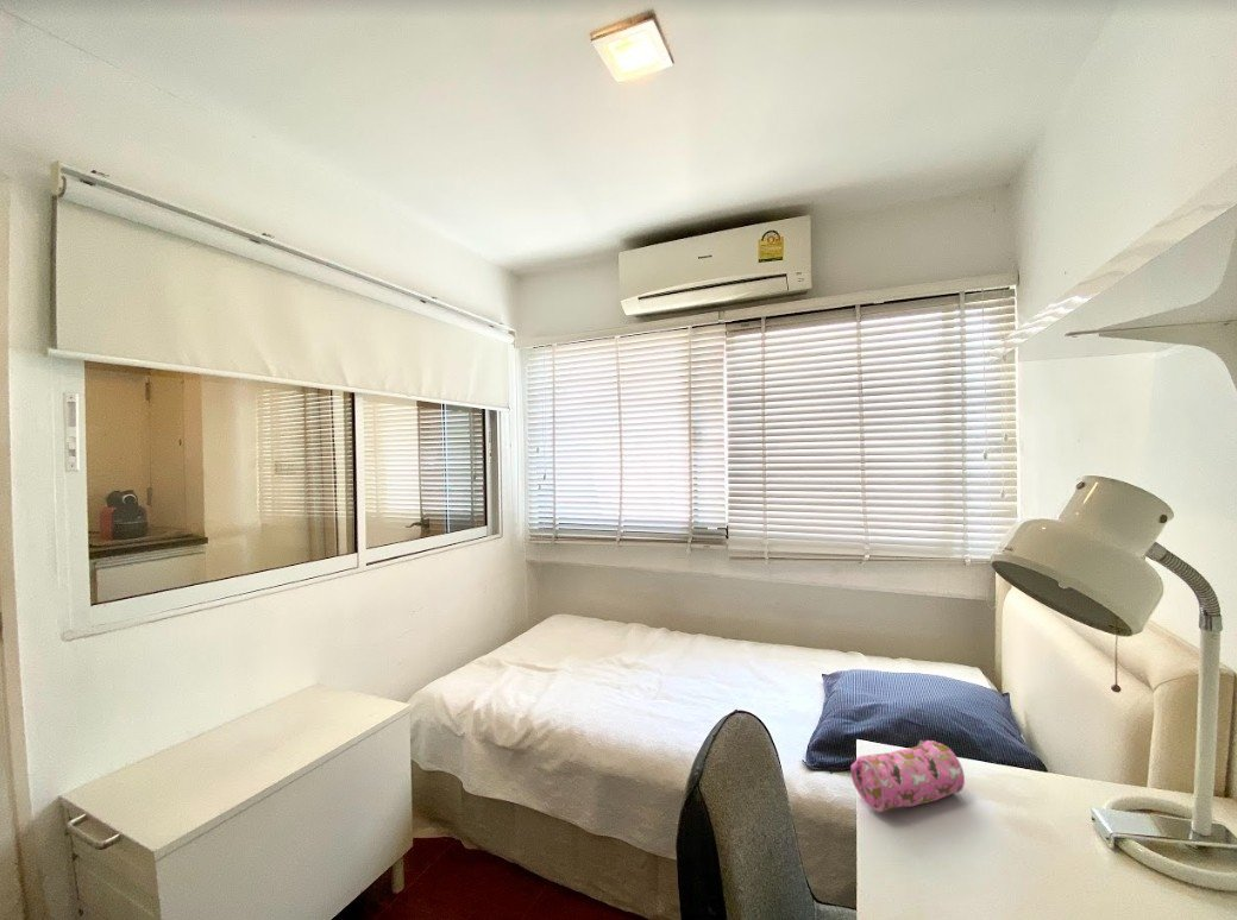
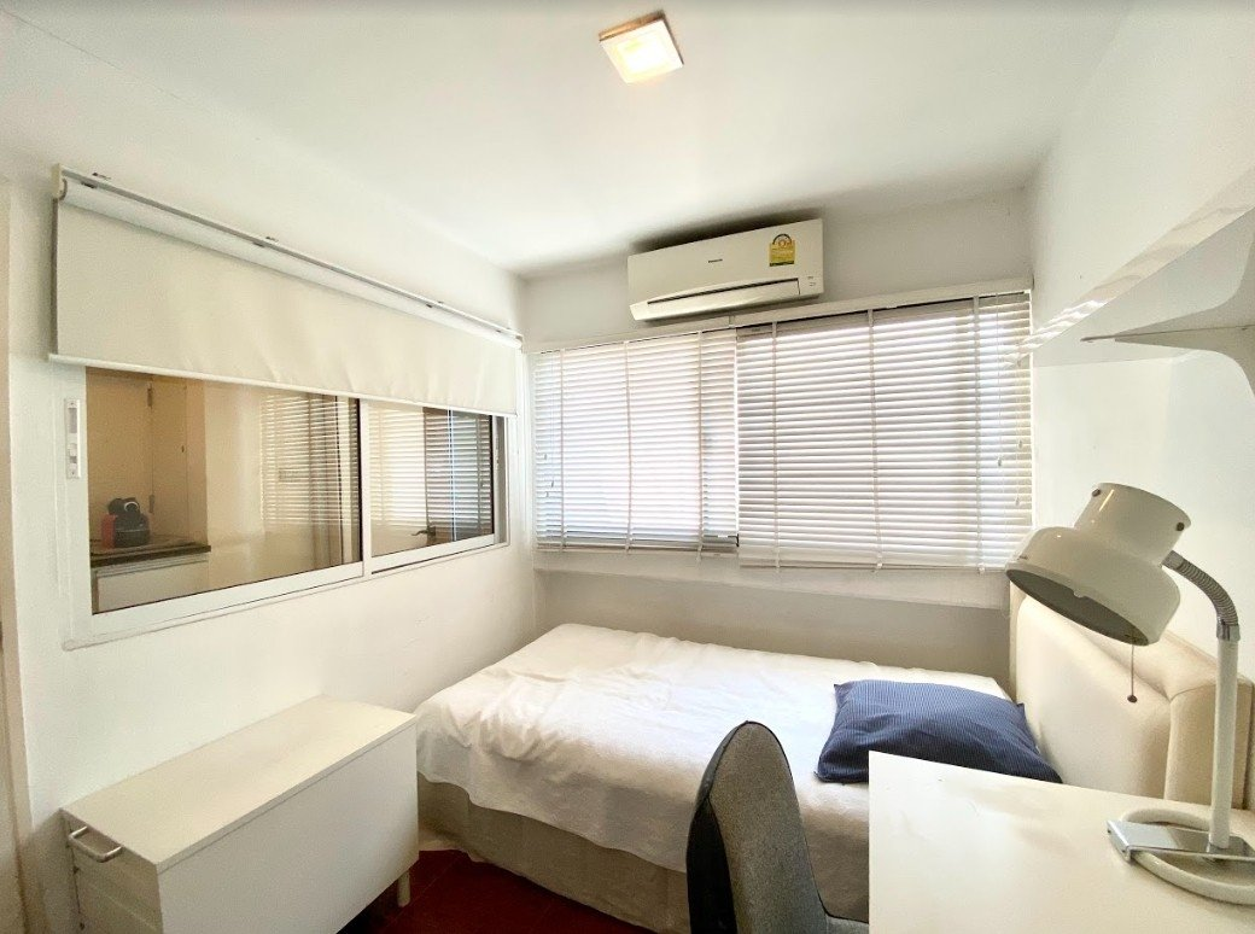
- pencil case (906, 774)
